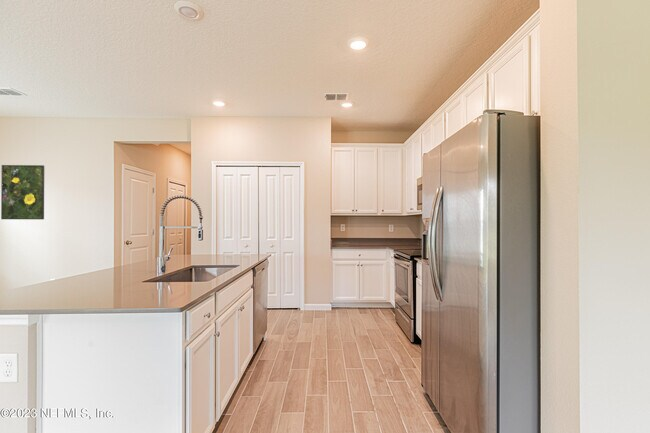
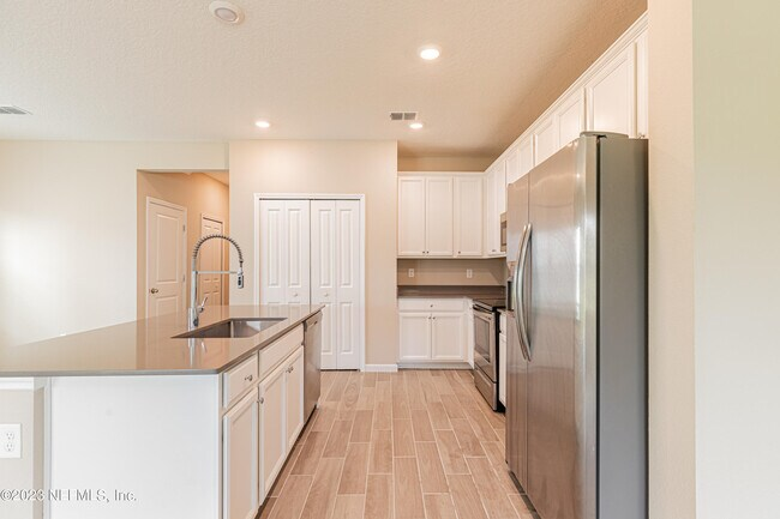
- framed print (22, 192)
